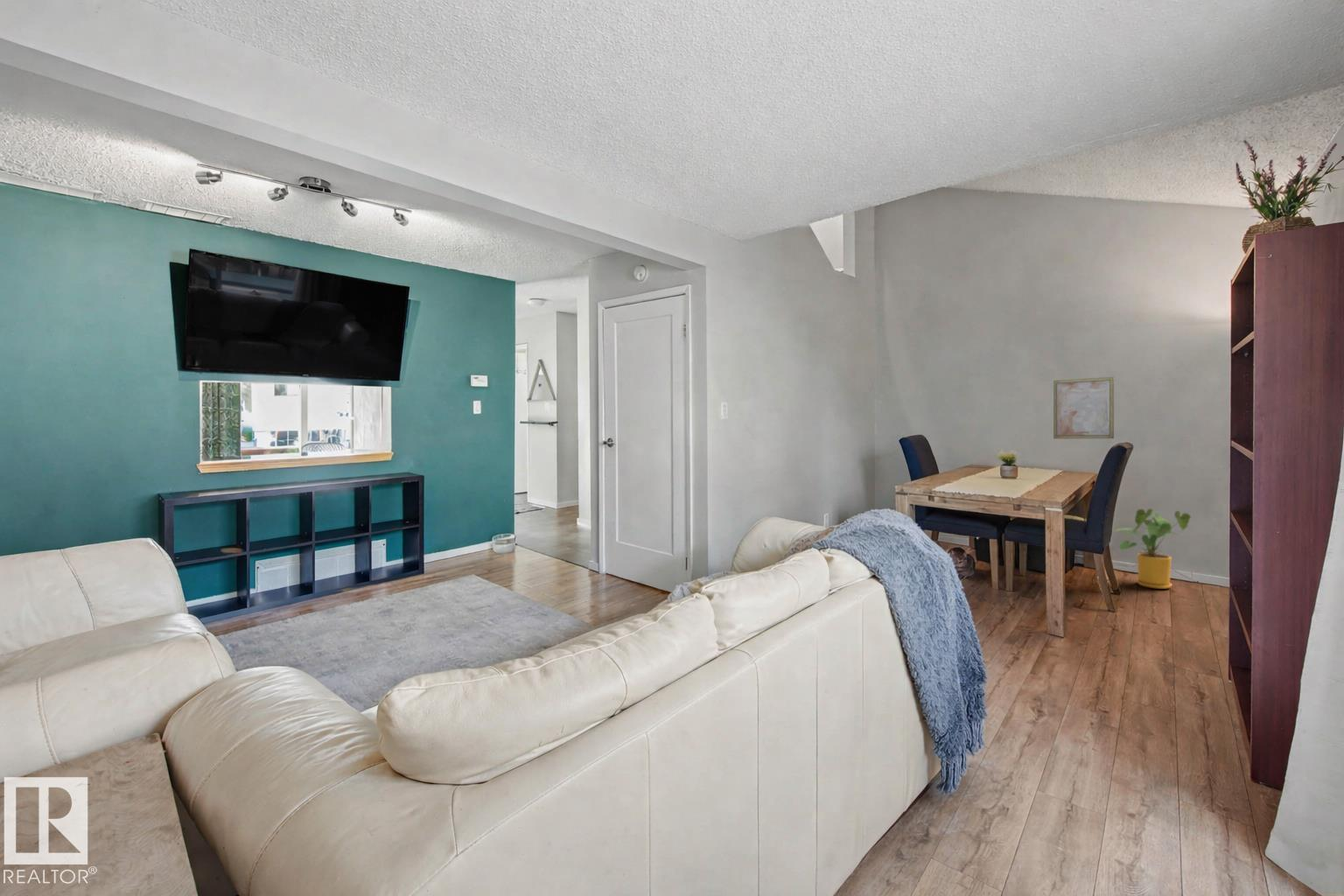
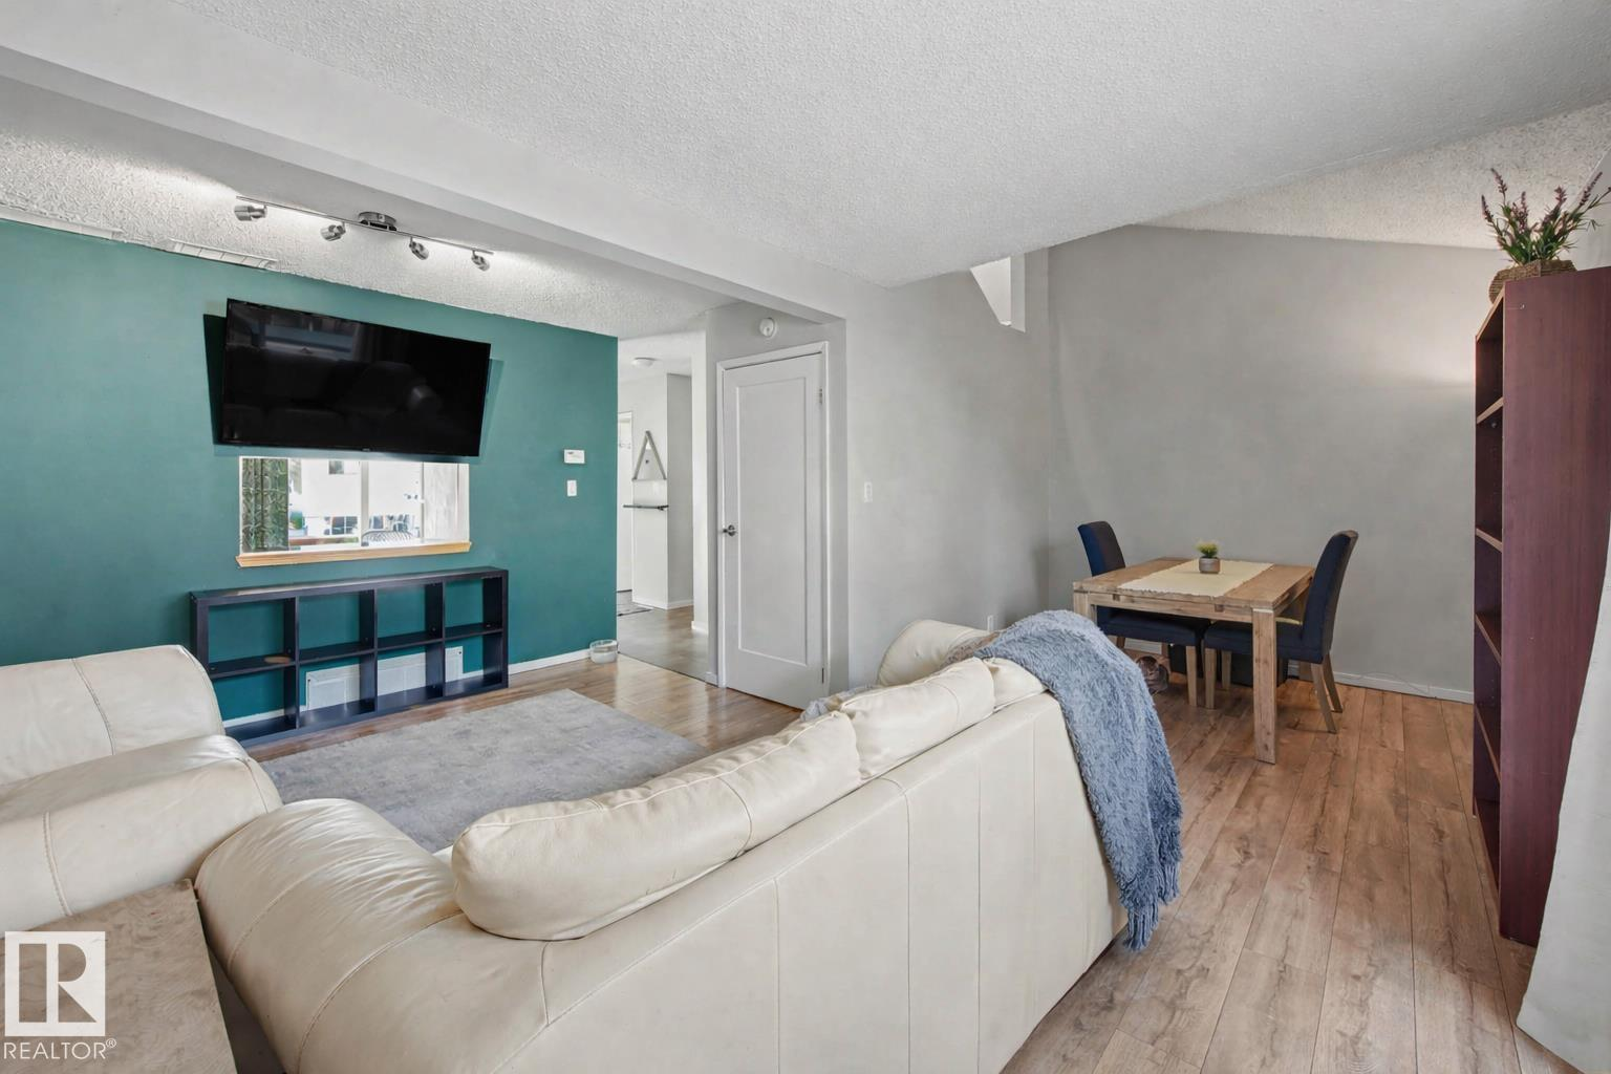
- wall art (1082, 409)
- house plant (1151, 548)
